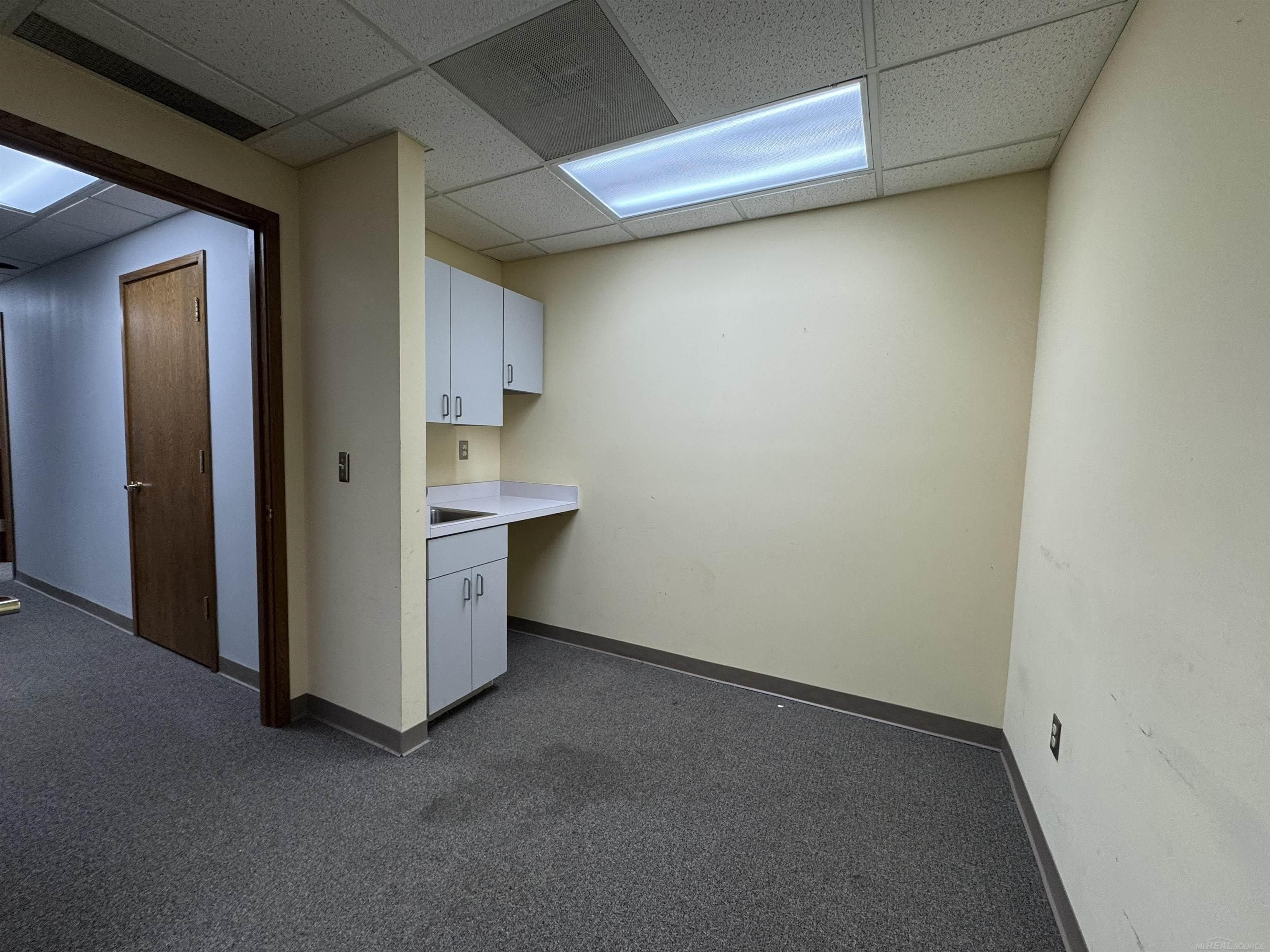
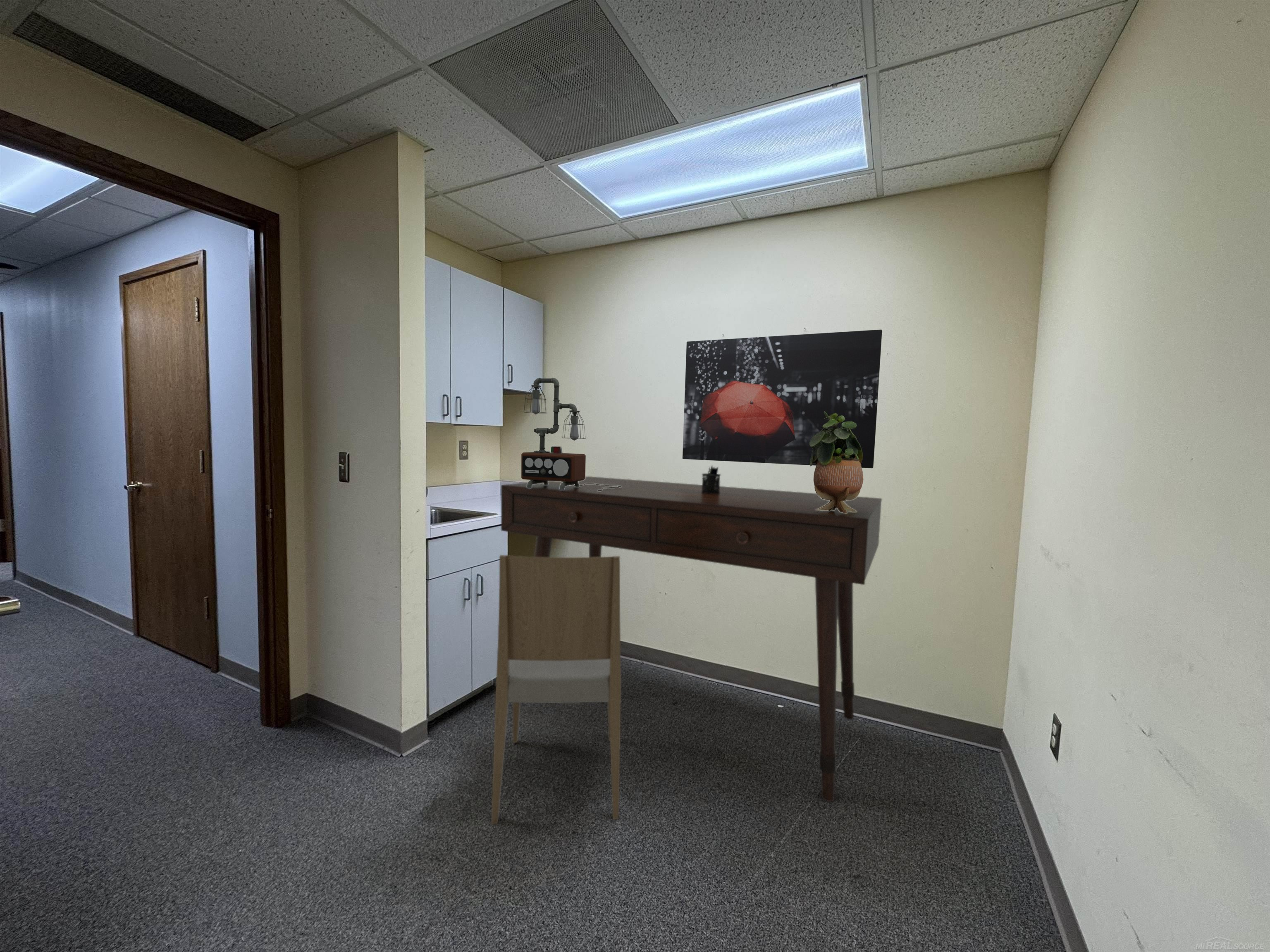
+ wall art (773, 400)
+ pen holder (711, 478)
+ dining chair (562, 660)
+ desk (689, 559)
+ table lamp (573, 433)
+ potted plant (835, 461)
